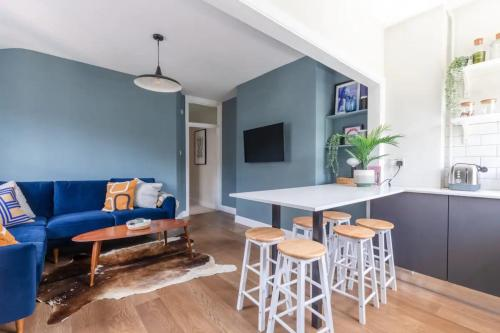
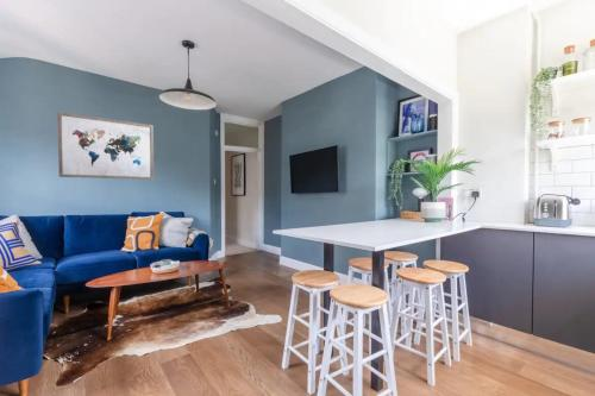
+ wall art (109, 149)
